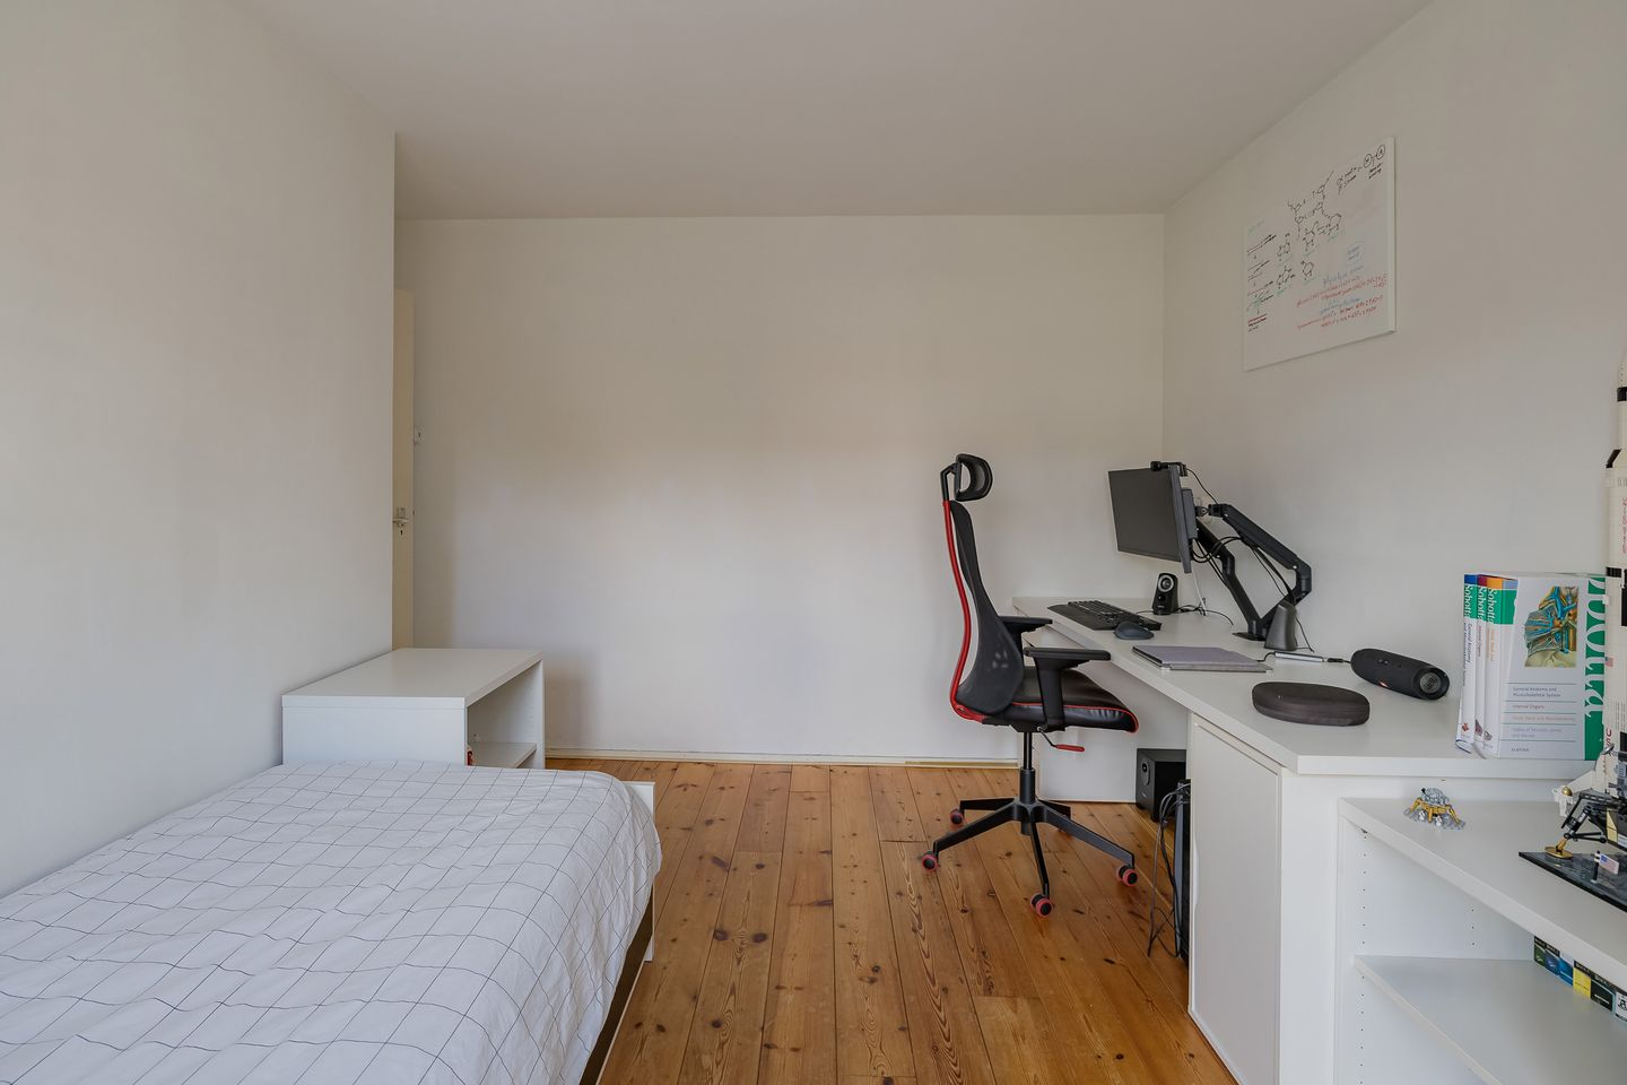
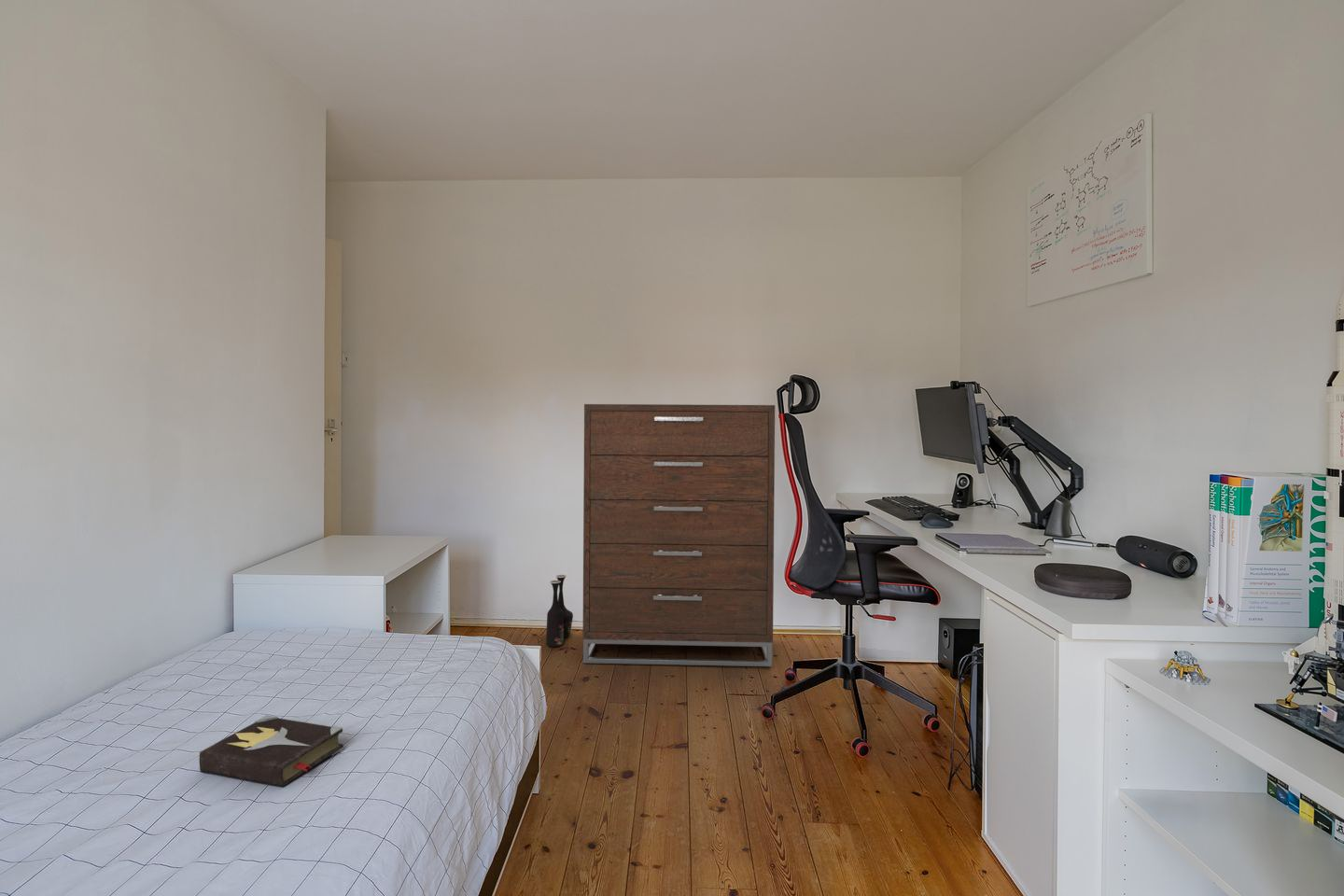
+ vase (558, 609)
+ hardback book (273, 748)
+ dresser (679, 528)
